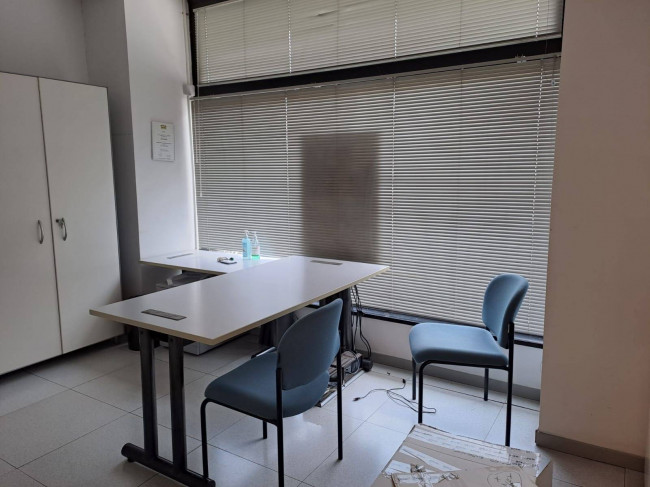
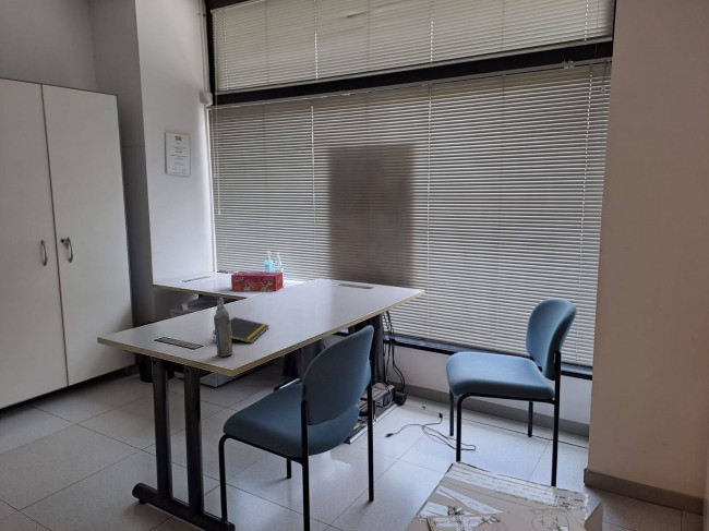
+ aerosol can (223, 326)
+ tissue box (257, 280)
+ notepad (242, 329)
